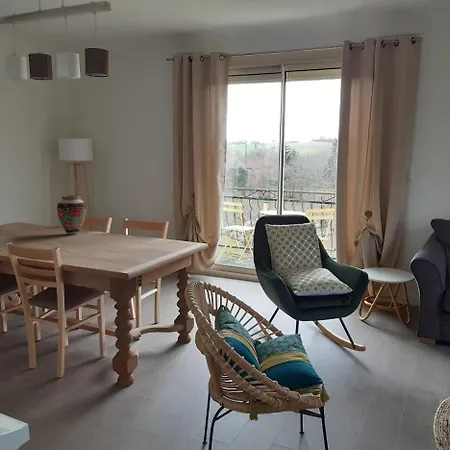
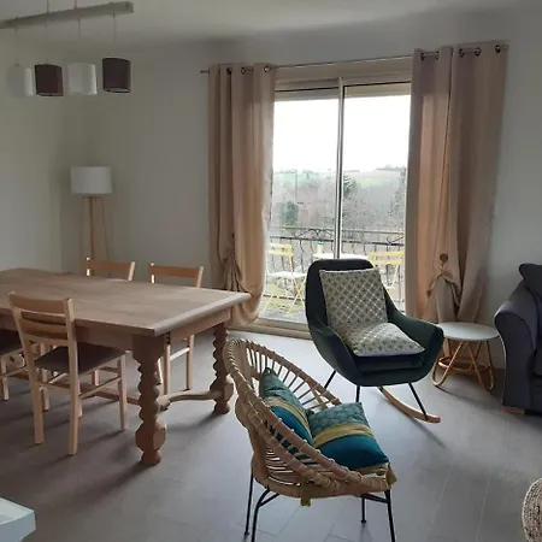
- vase (71, 215)
